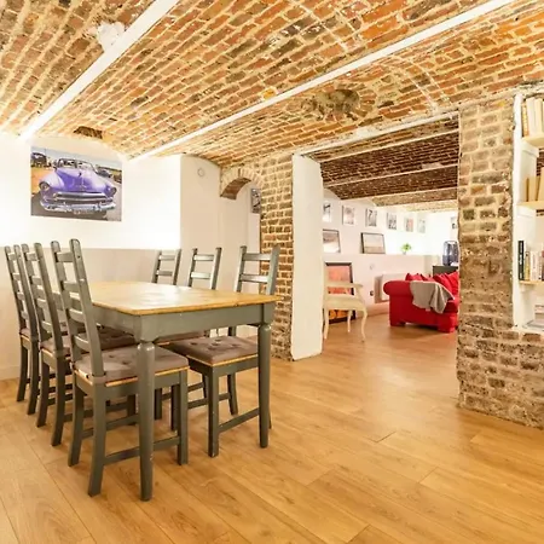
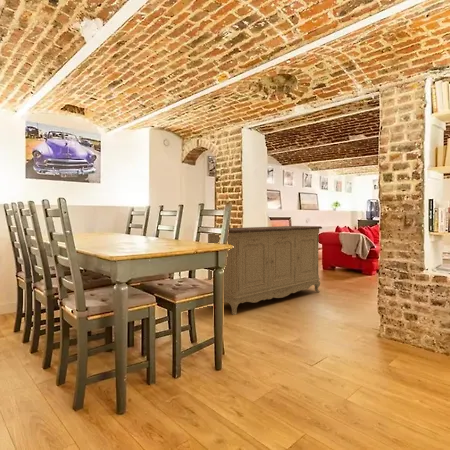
+ sideboard (270, 263)
